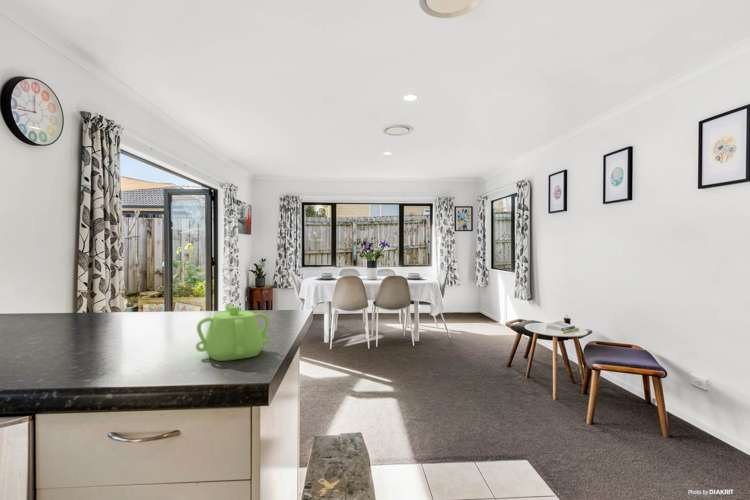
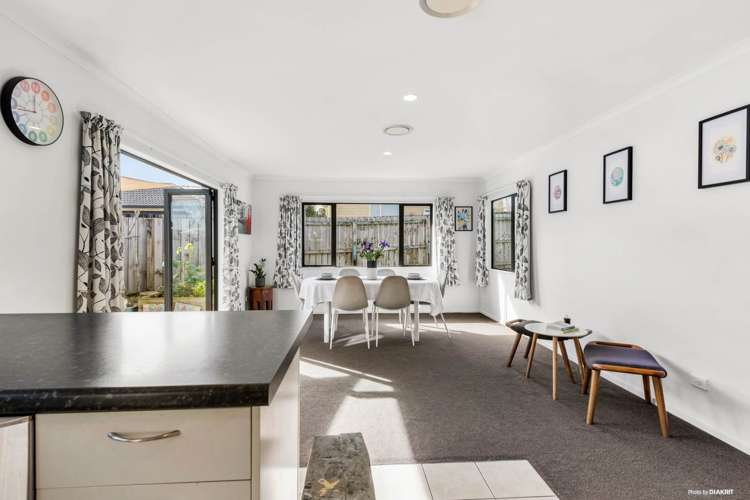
- teapot (233, 328)
